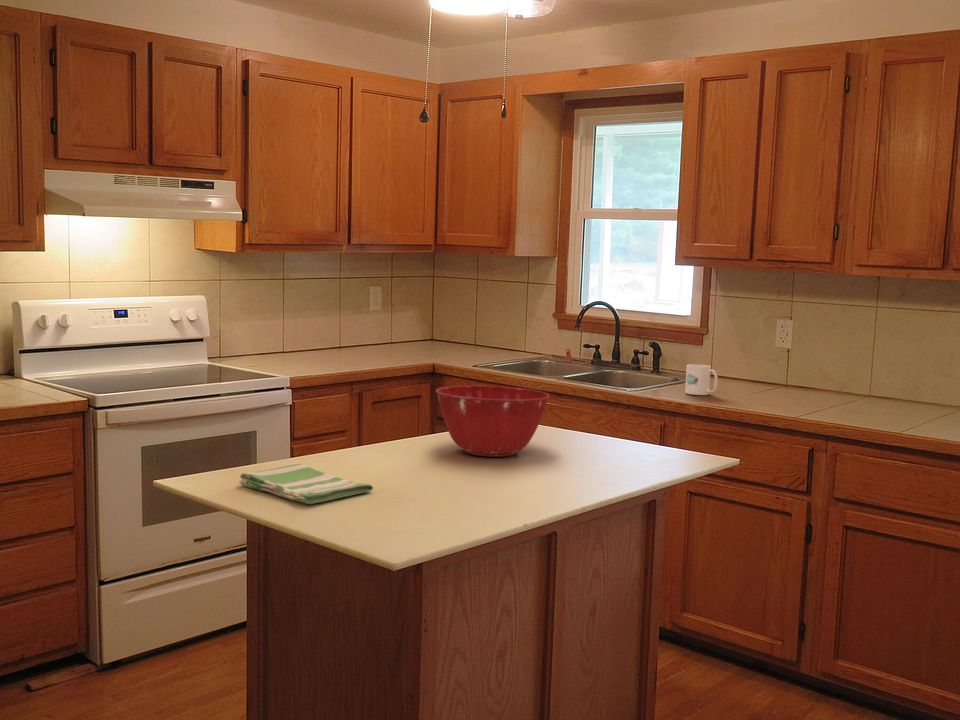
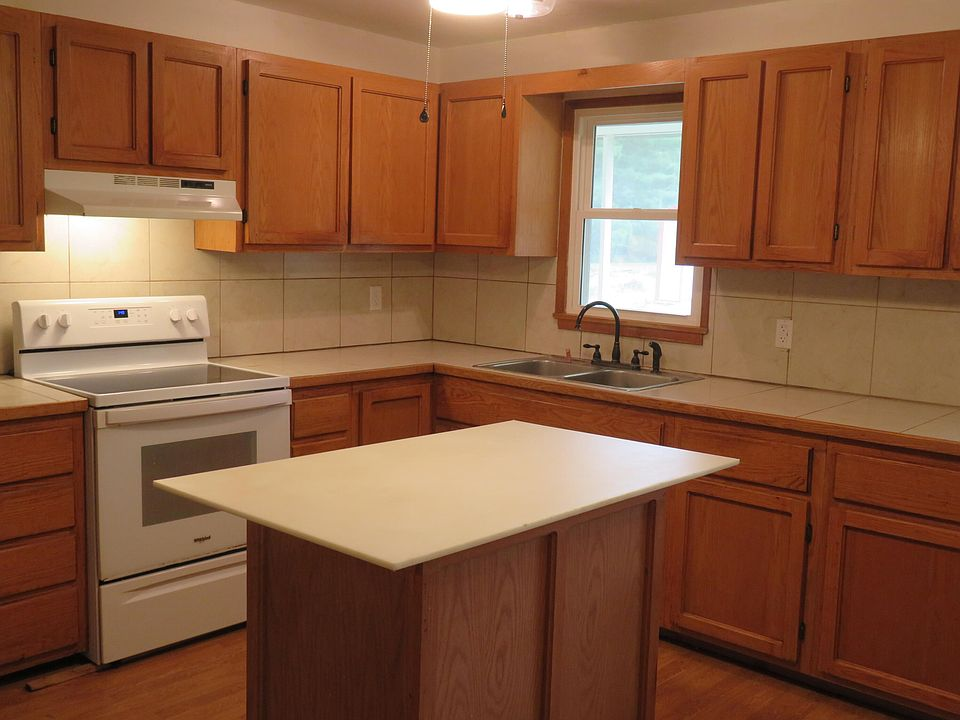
- mixing bowl (491, 421)
- dish towel (304, 482)
- mug (702, 380)
